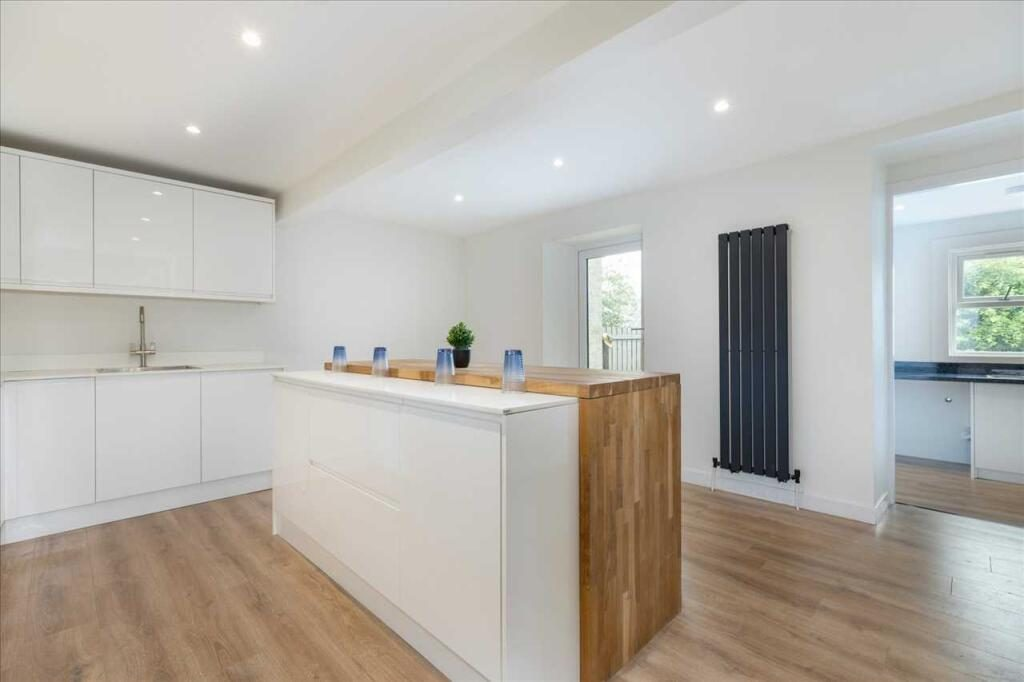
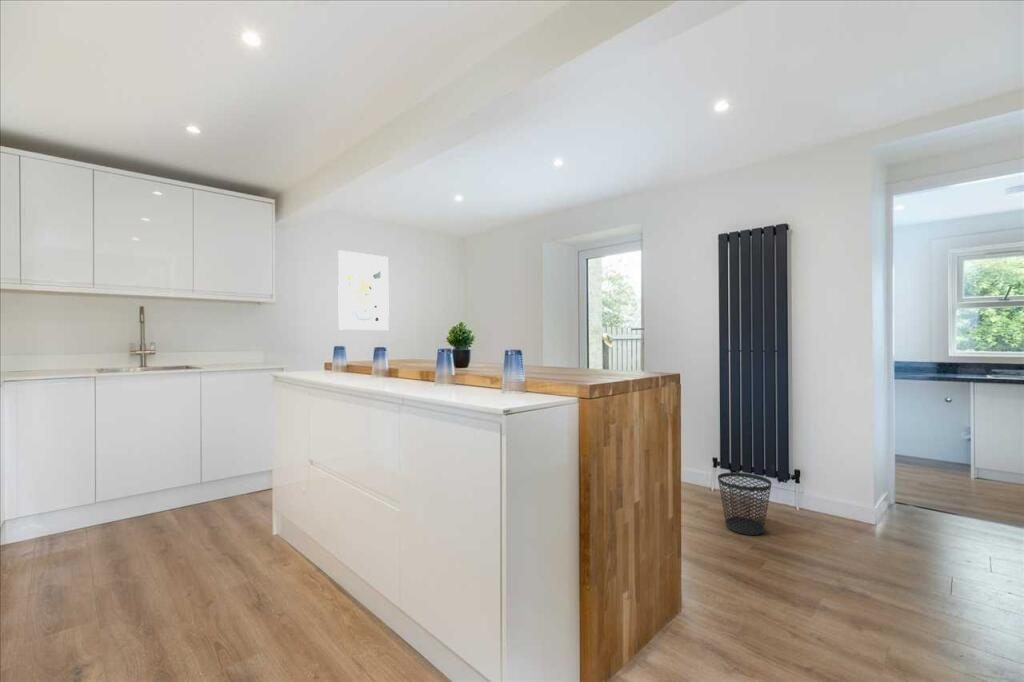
+ wastebasket (744, 503)
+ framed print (364, 291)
